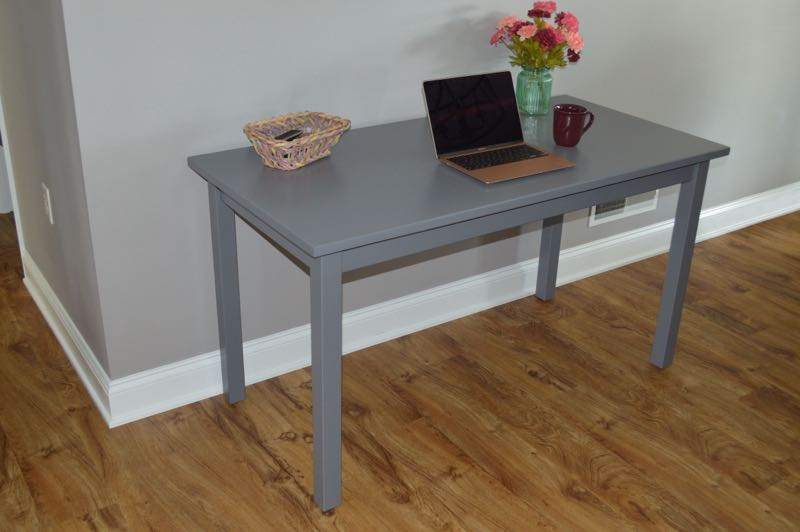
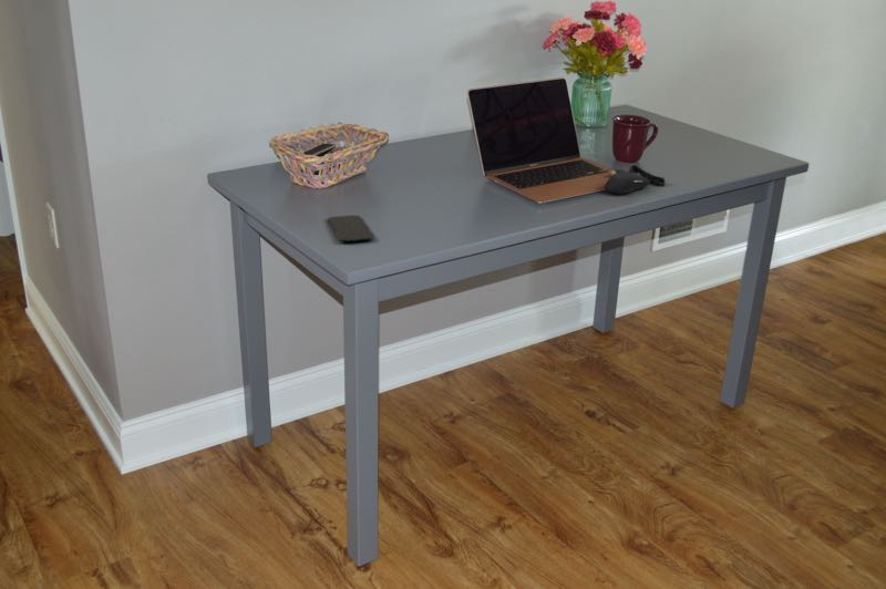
+ smartphone (350, 228)
+ computer mouse (626, 175)
